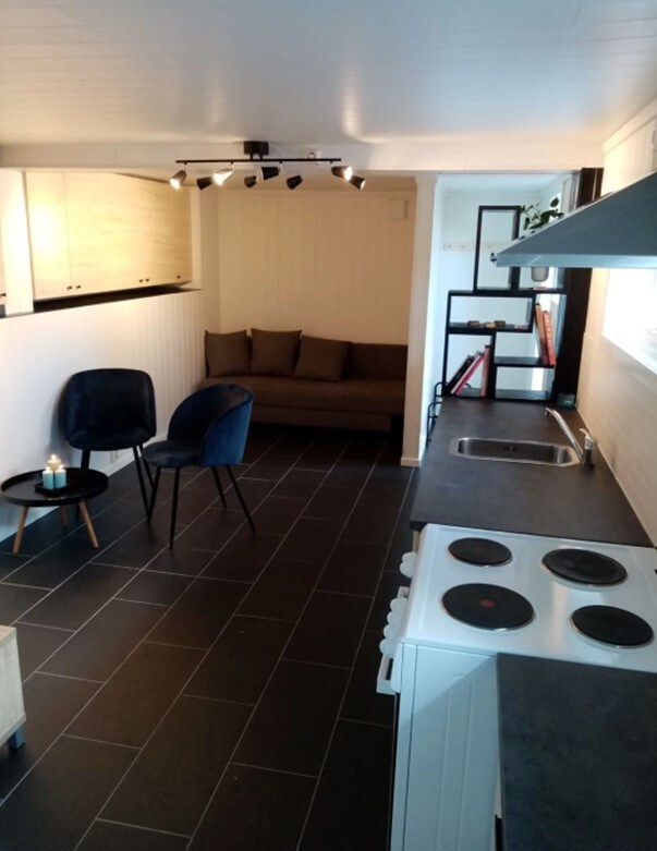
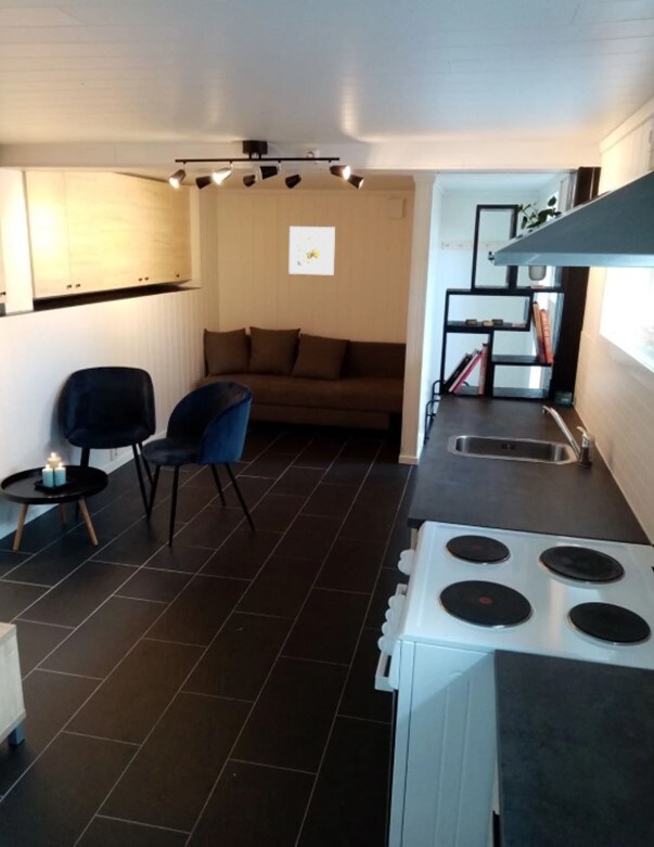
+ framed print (311, 251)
